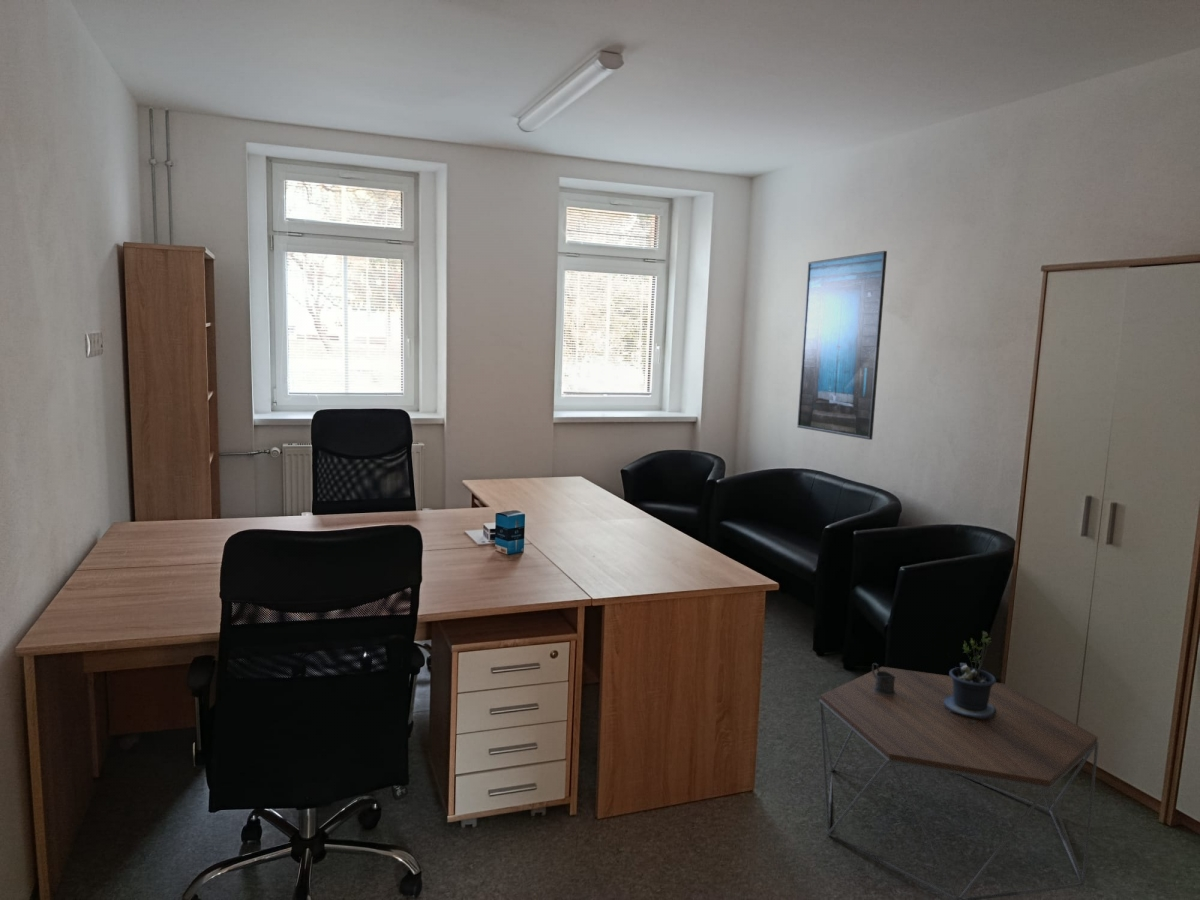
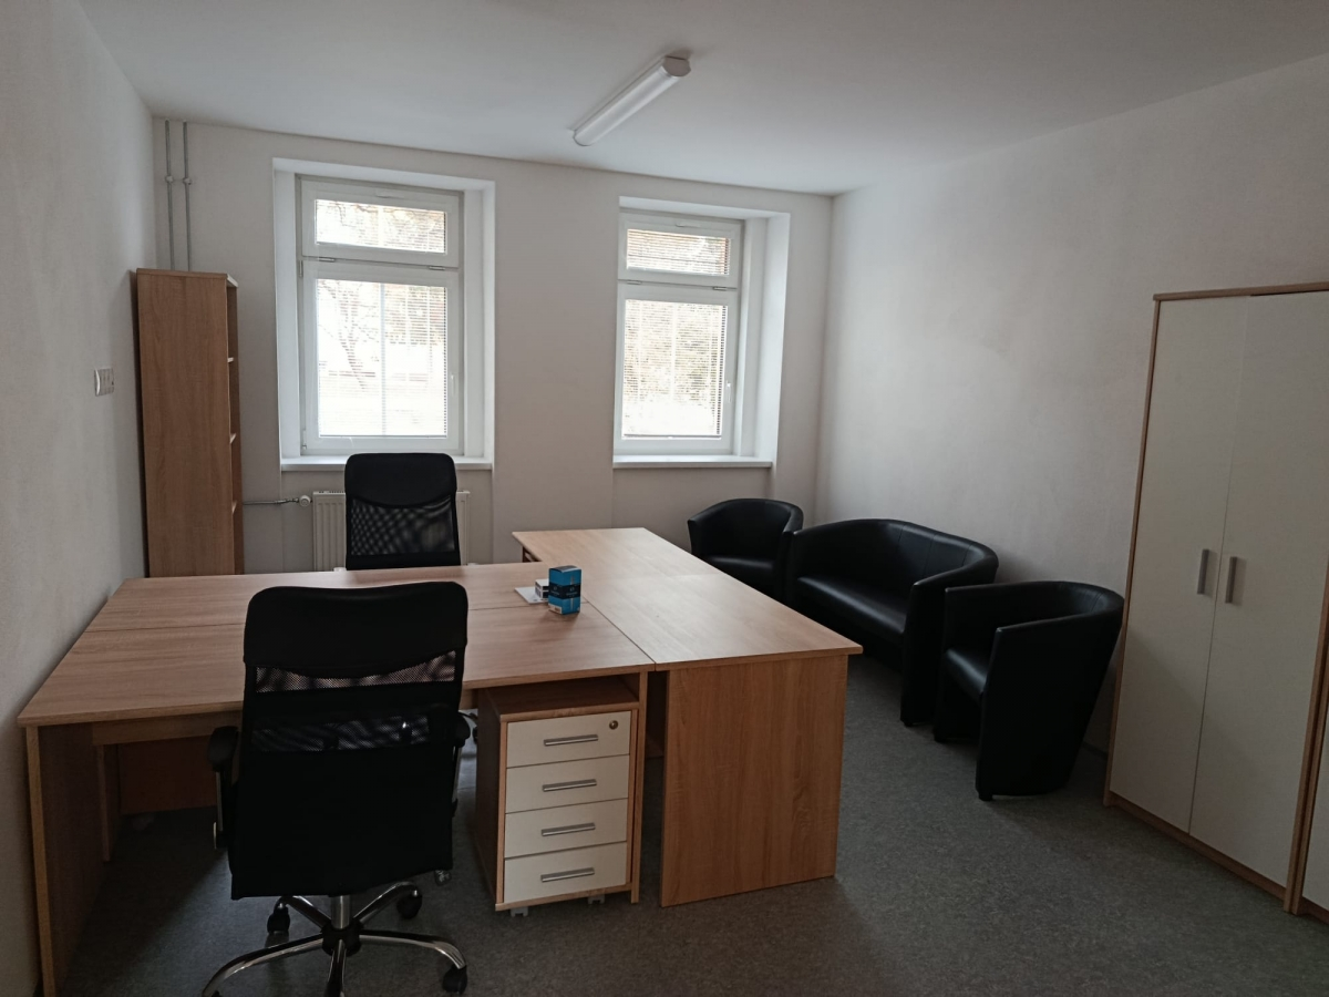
- coffee table (947, 769)
- potted plant (972, 668)
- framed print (838, 346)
- mug (881, 677)
